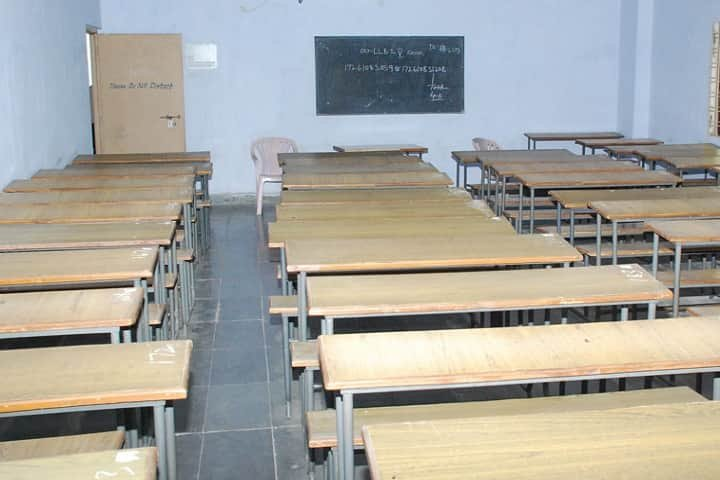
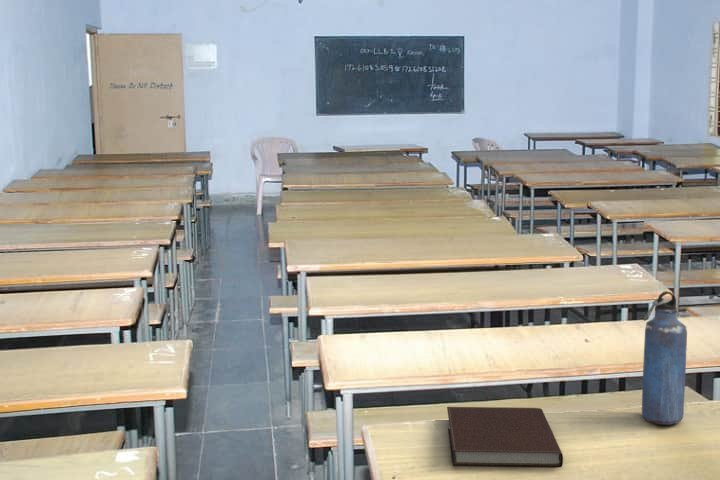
+ water bottle (663, 356)
+ notebook (500, 435)
